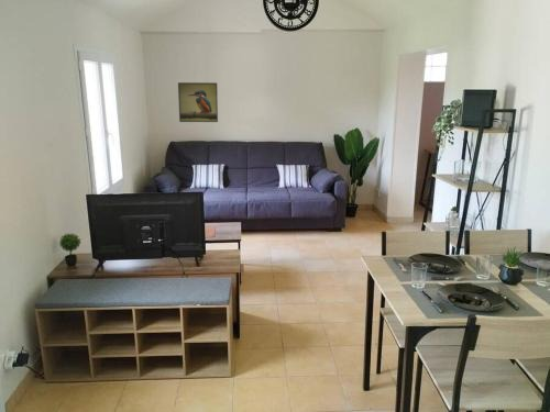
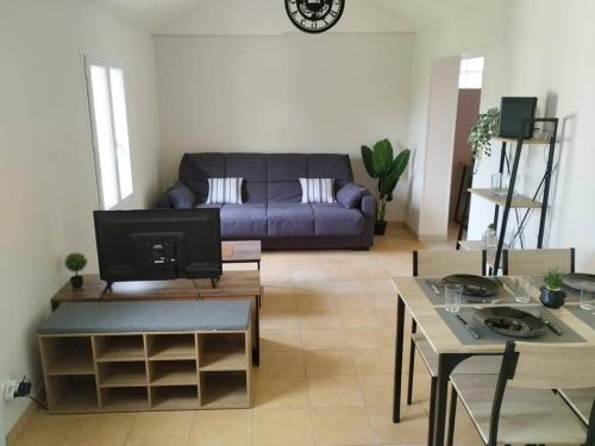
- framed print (198, 102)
